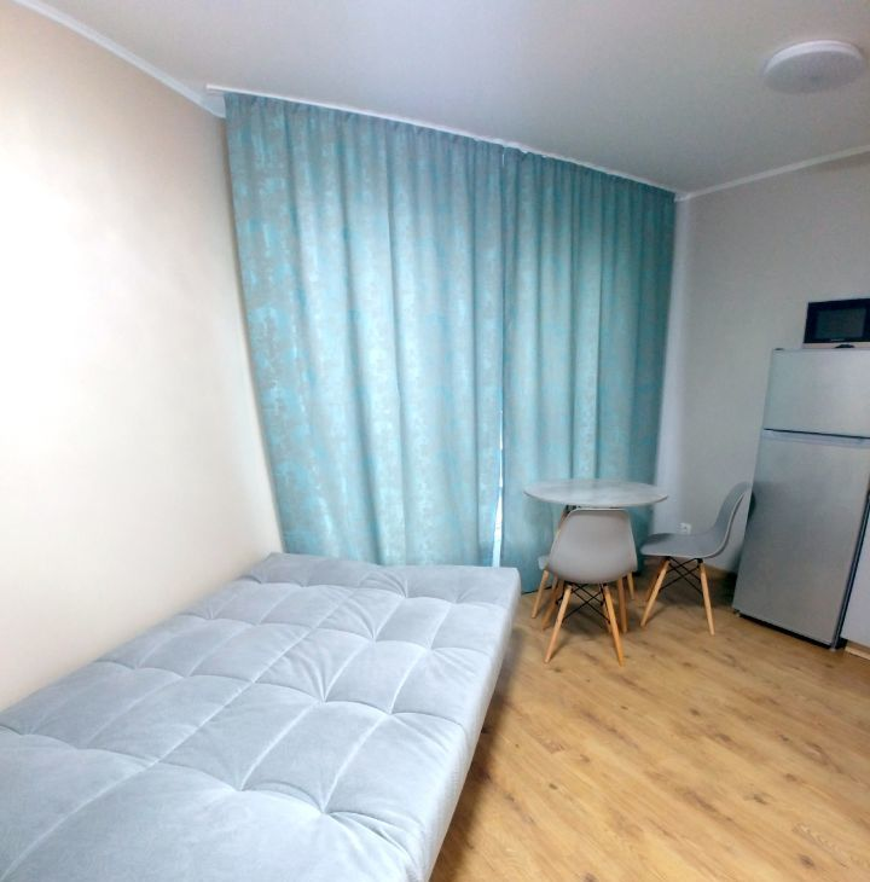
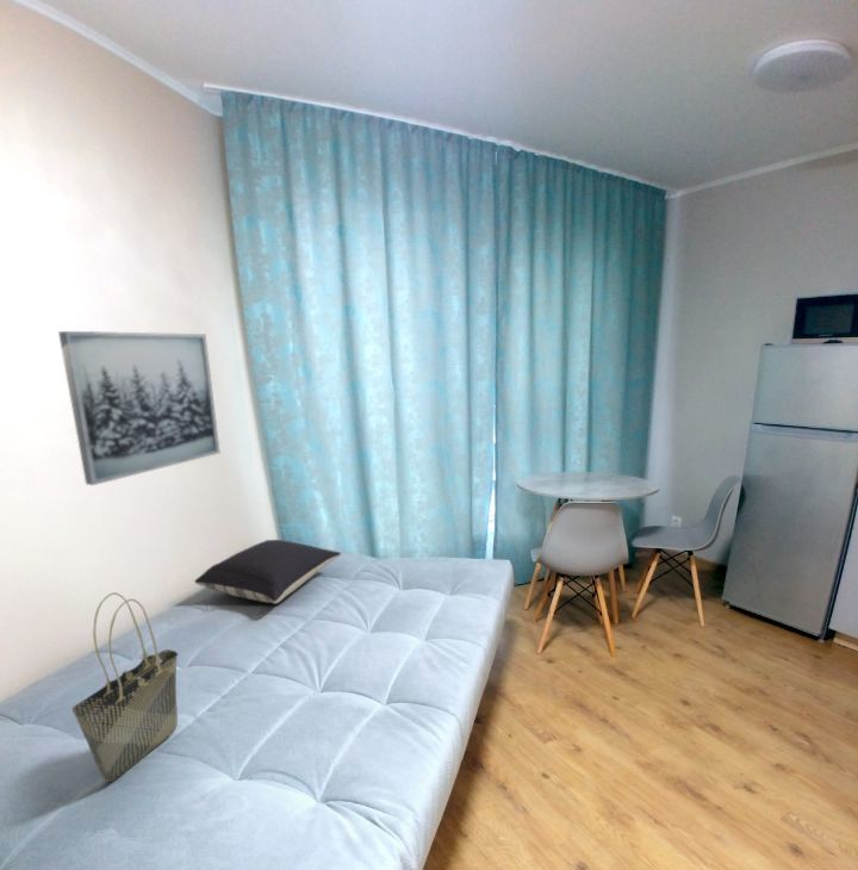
+ wall art (151, 402)
+ tote bag (129, 679)
+ pillow (271, 566)
